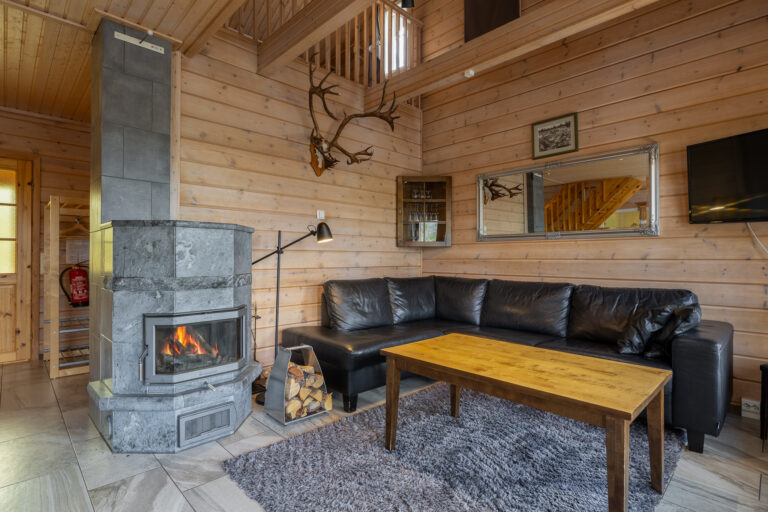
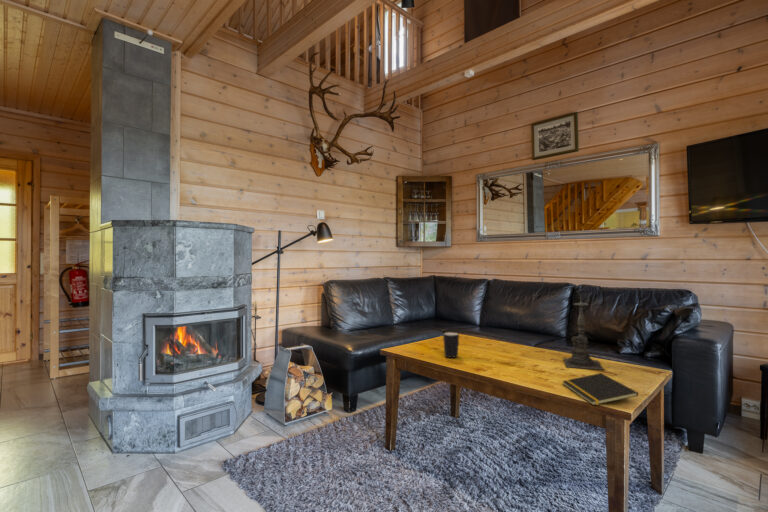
+ notepad (597, 387)
+ candle holder (582, 328)
+ mug (452, 344)
